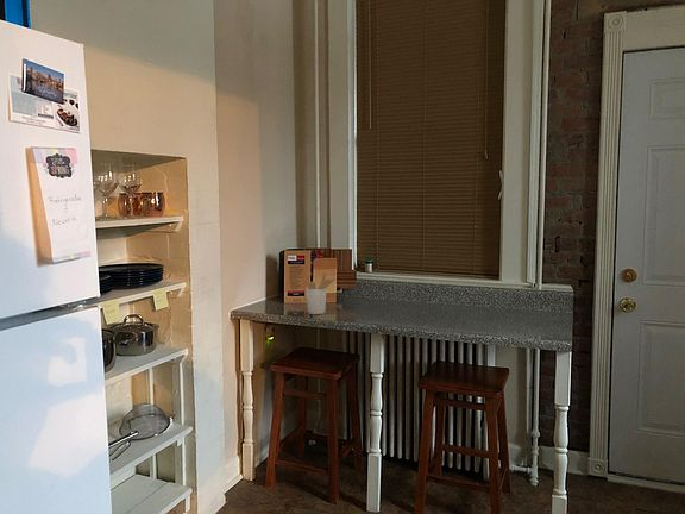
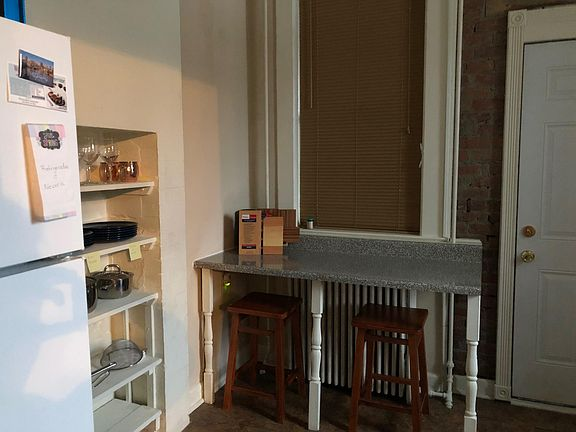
- utensil holder (320, 294)
